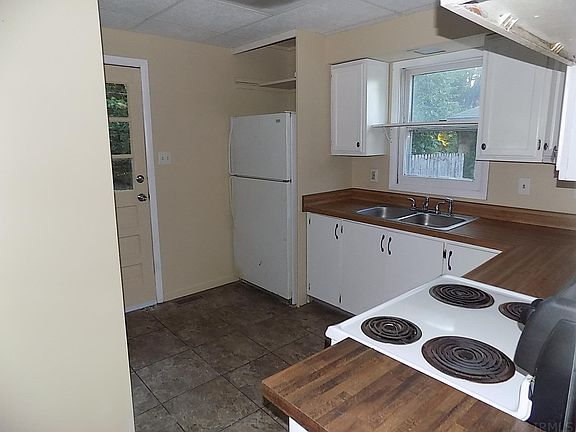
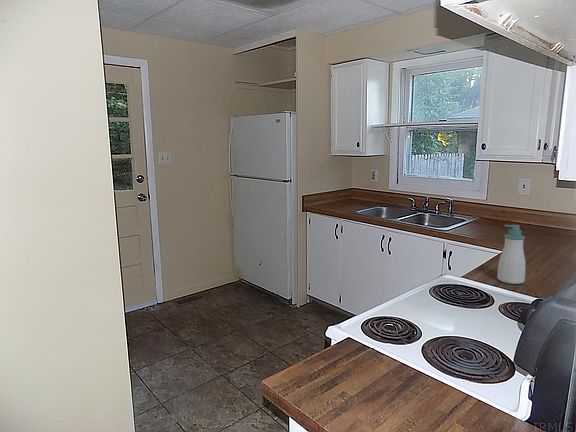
+ soap bottle (512, 253)
